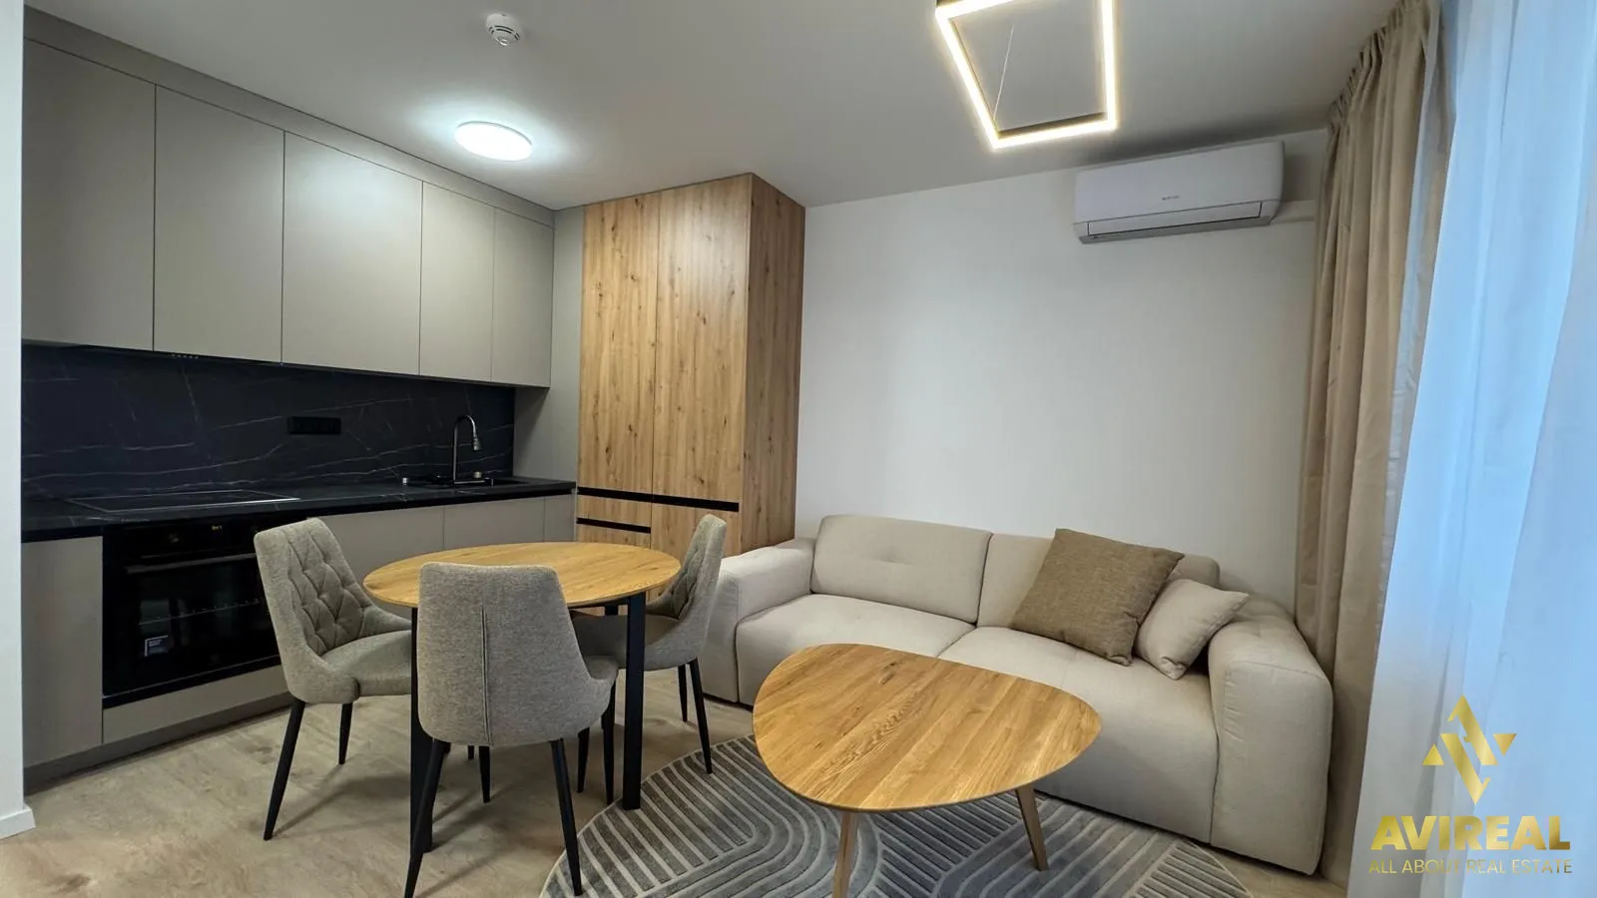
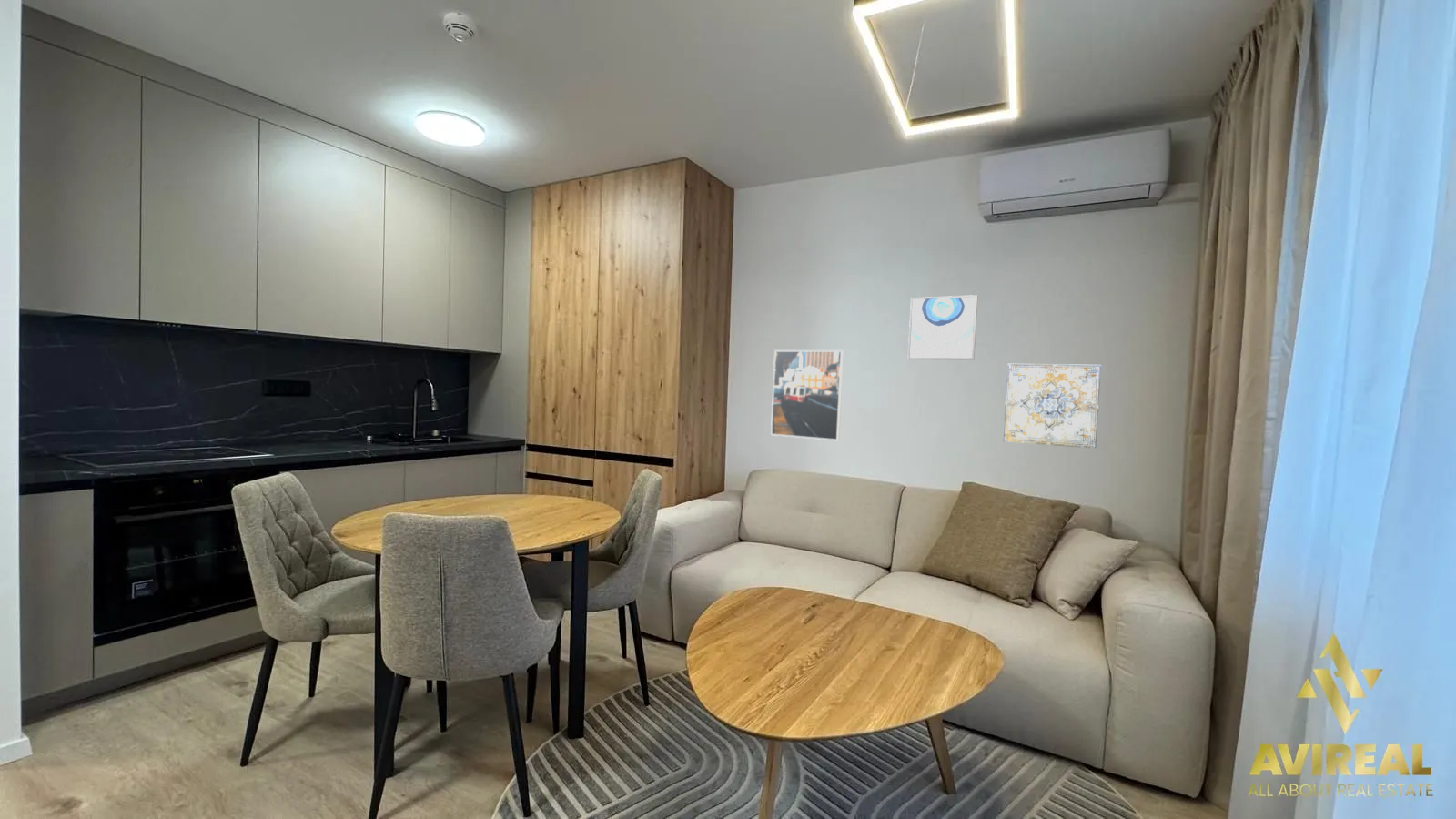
+ wall art (1050, 404)
+ wall art (941, 328)
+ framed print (805, 394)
